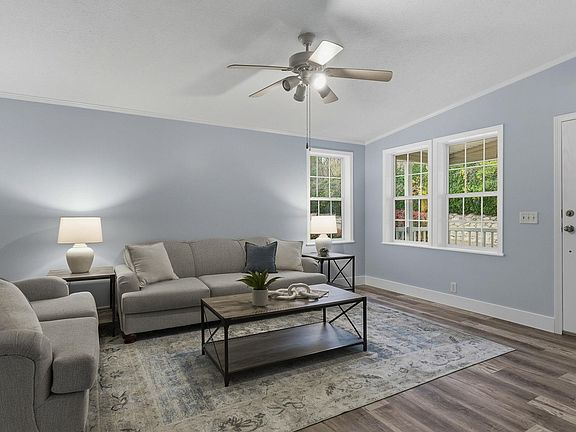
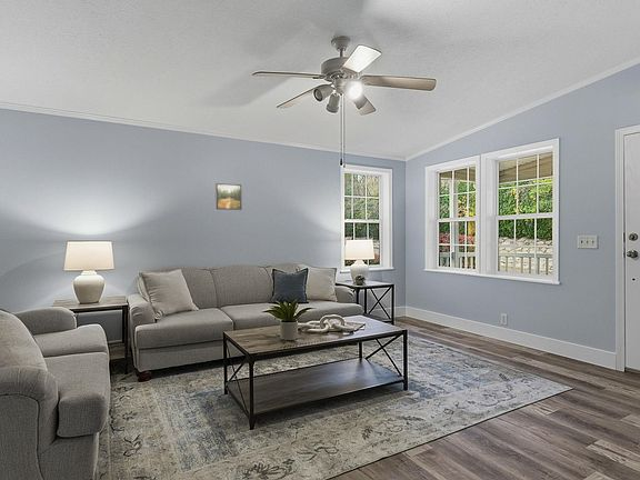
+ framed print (229, 197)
